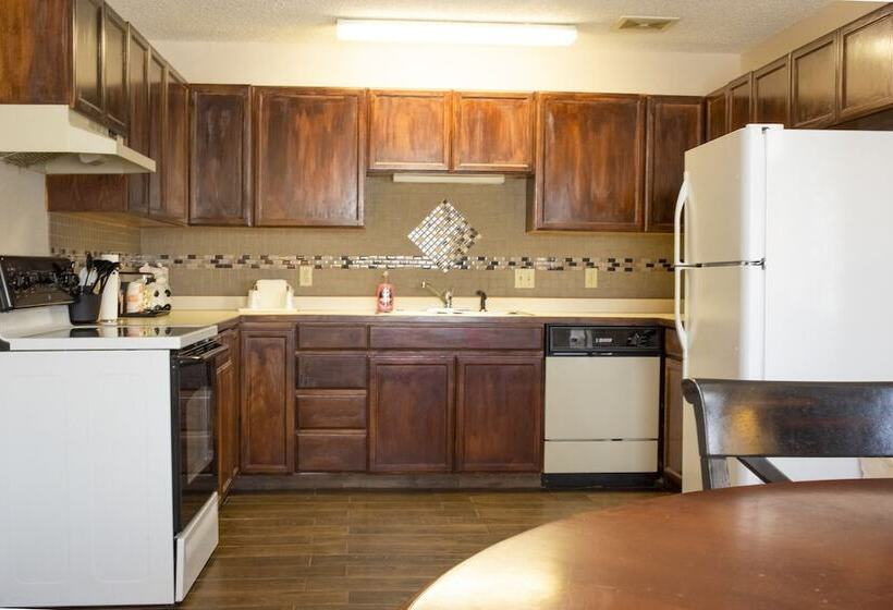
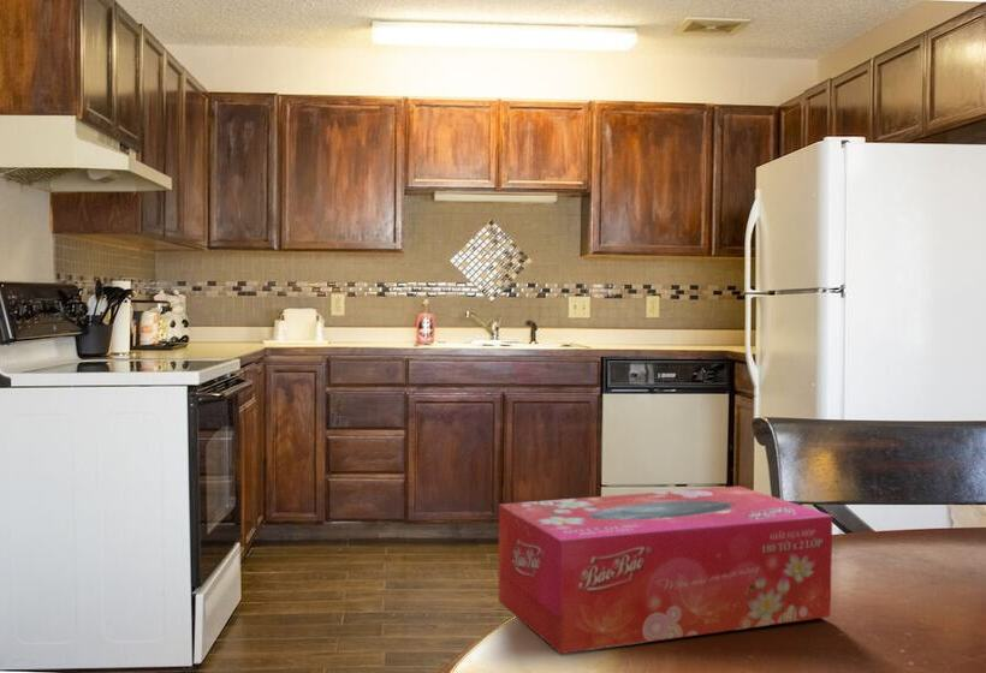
+ tissue box (661, 559)
